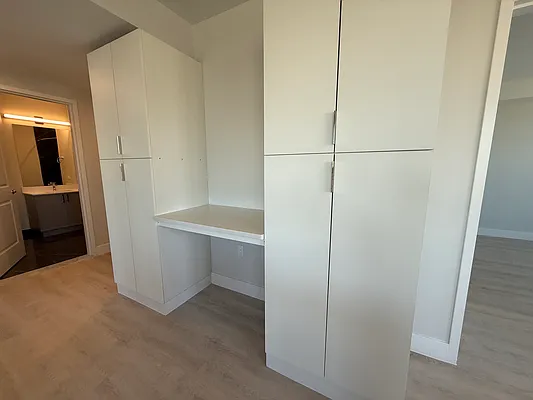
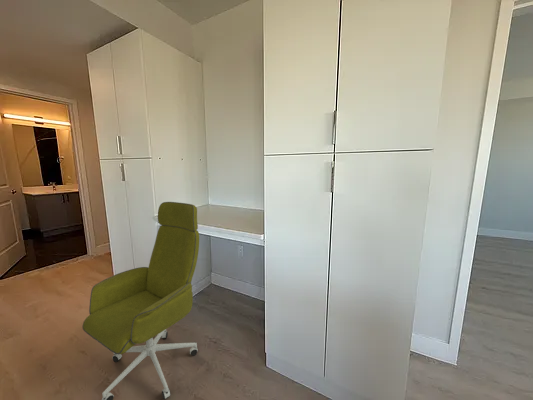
+ office chair (149, 290)
